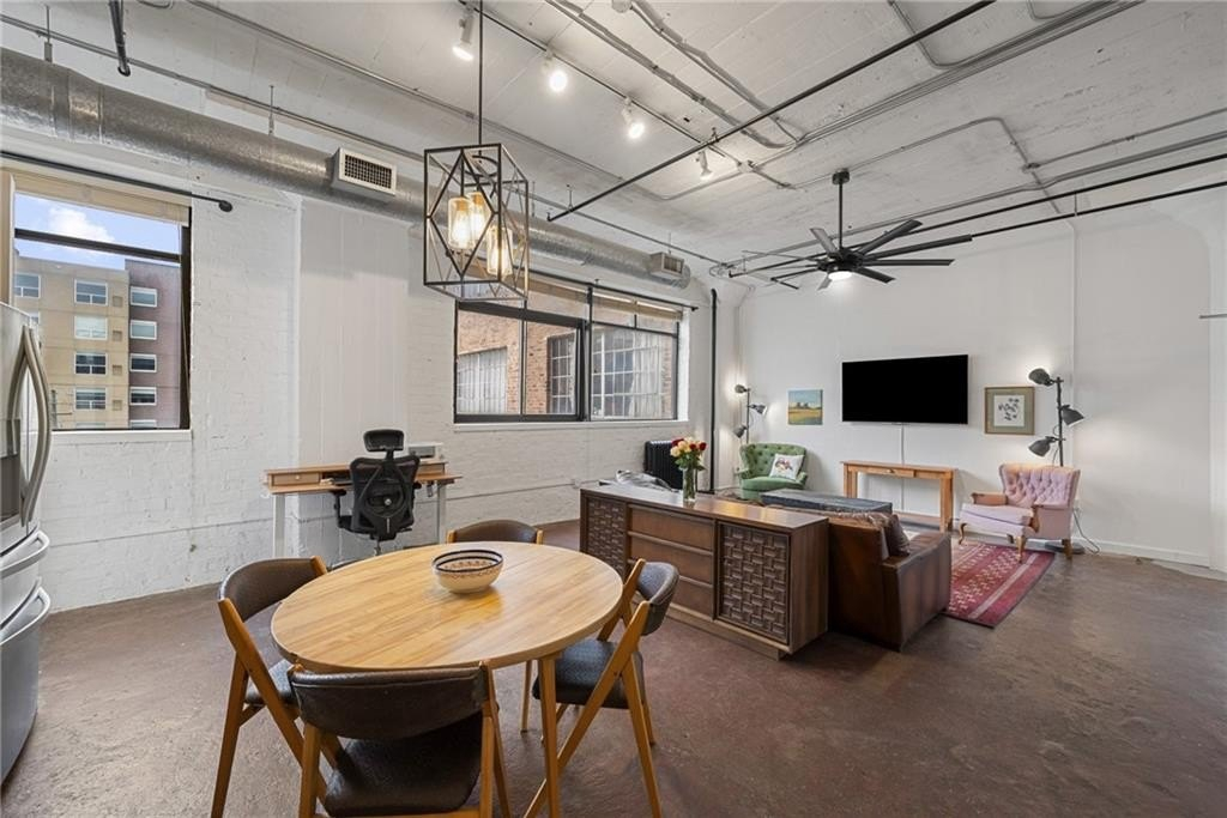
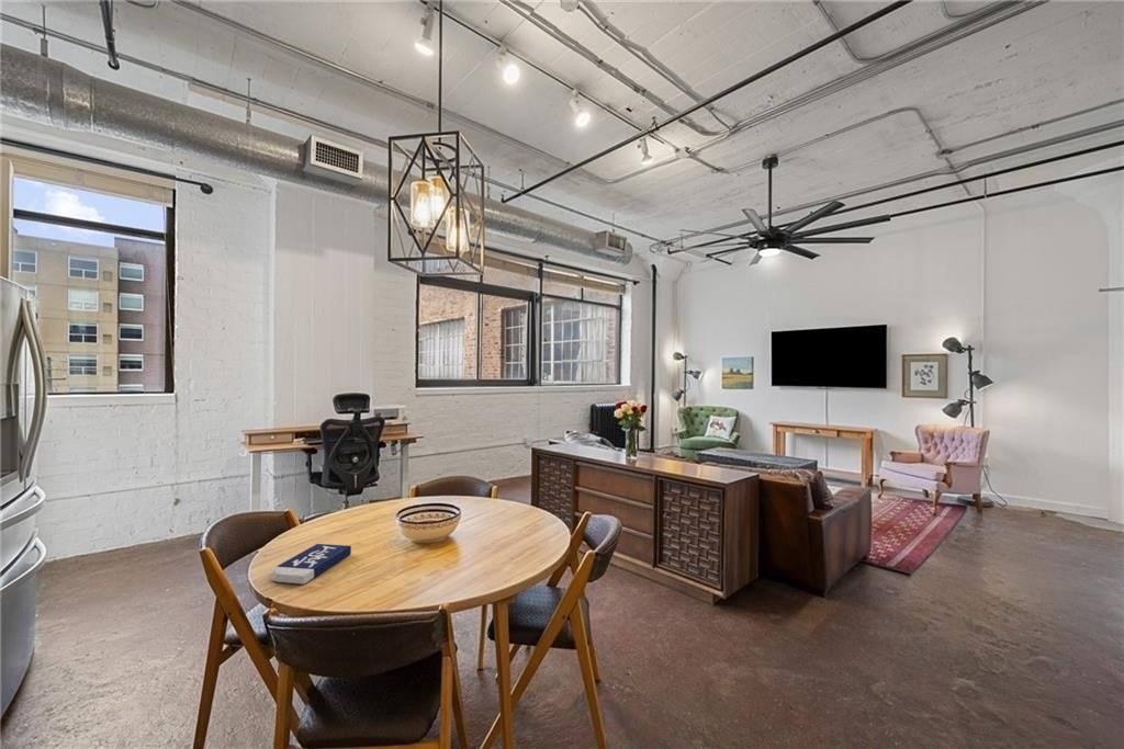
+ book (311, 561)
